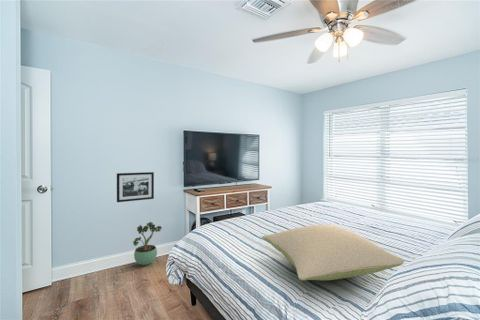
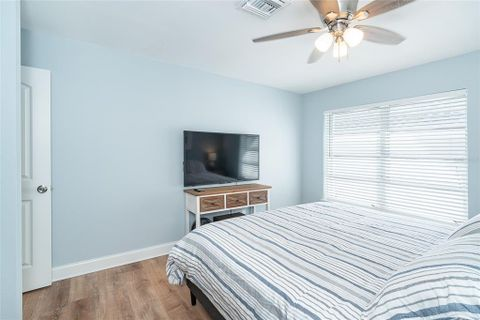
- pillow (322, 248)
- potted plant (146, 242)
- picture frame (135, 186)
